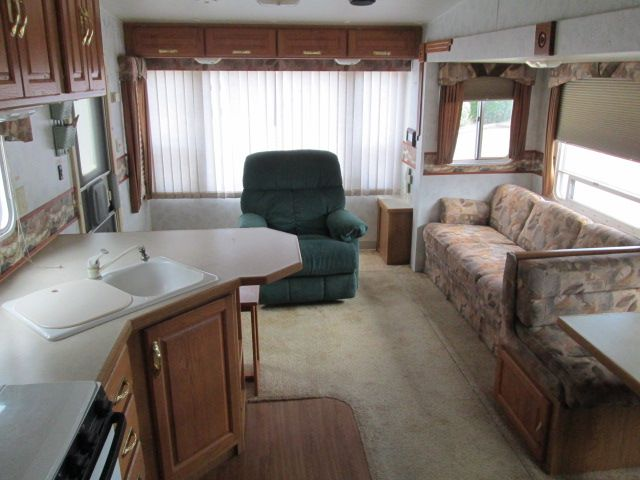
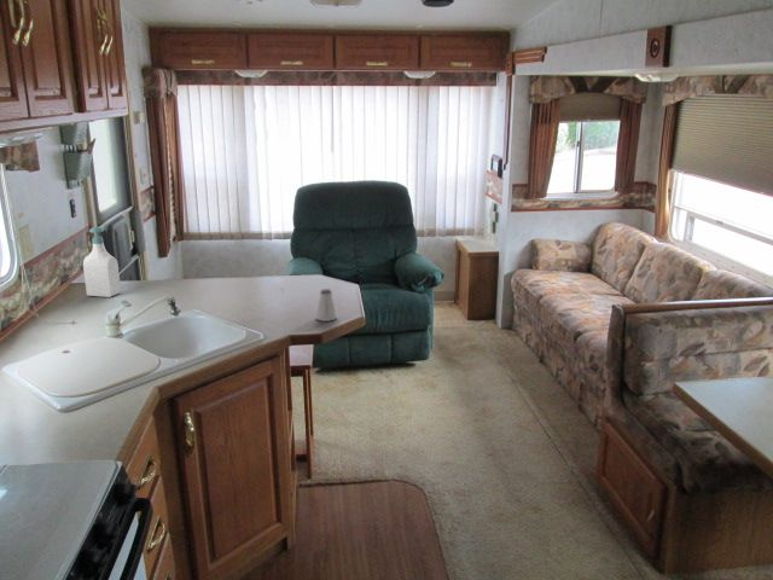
+ saltshaker (326, 303)
+ soap bottle (101, 260)
